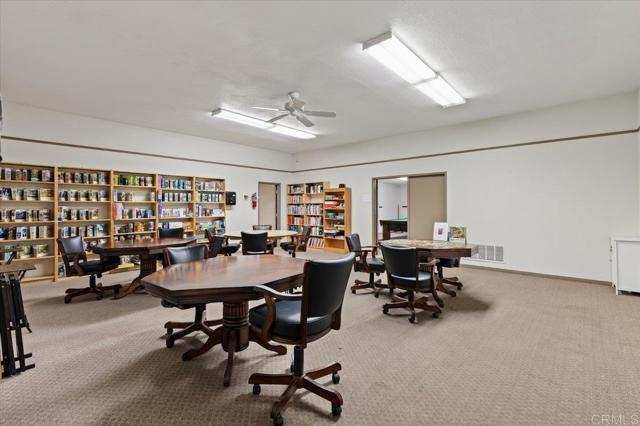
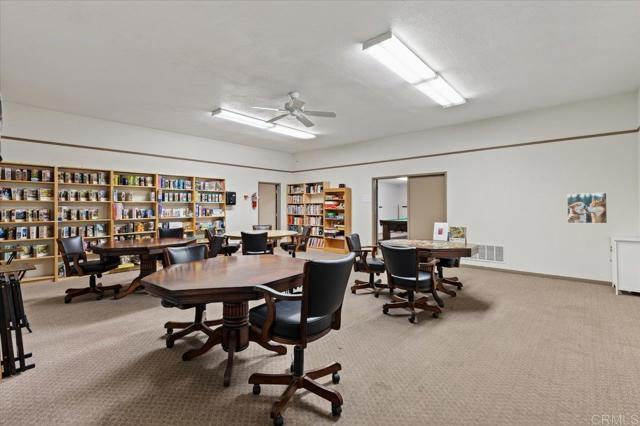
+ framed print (586, 208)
